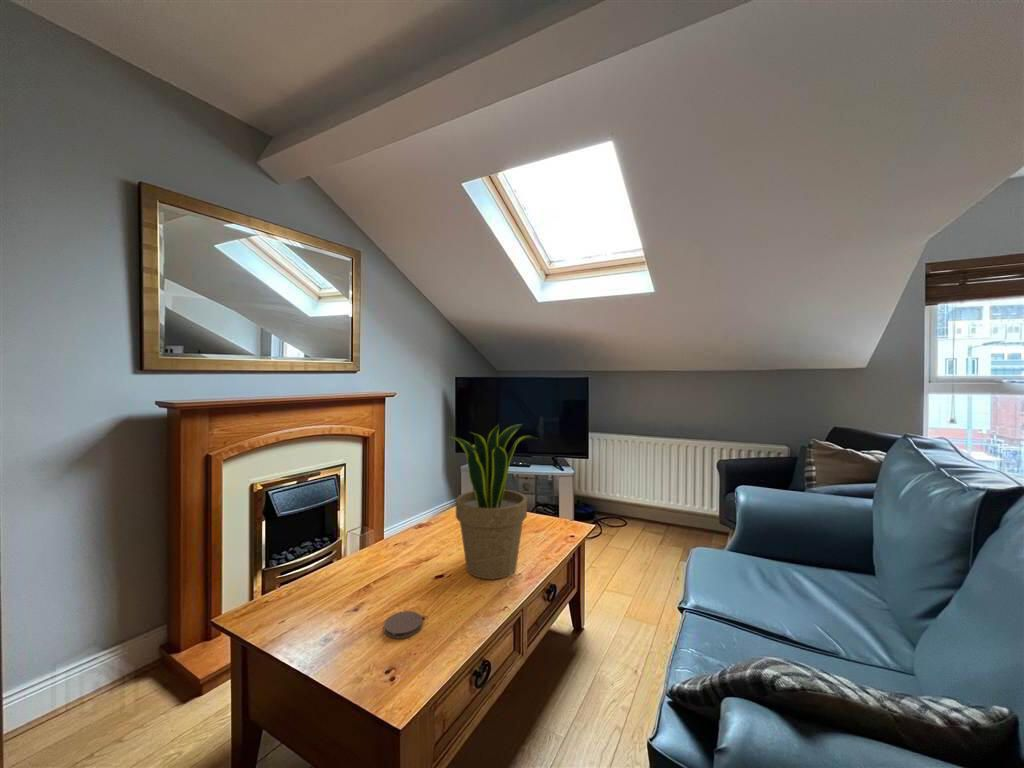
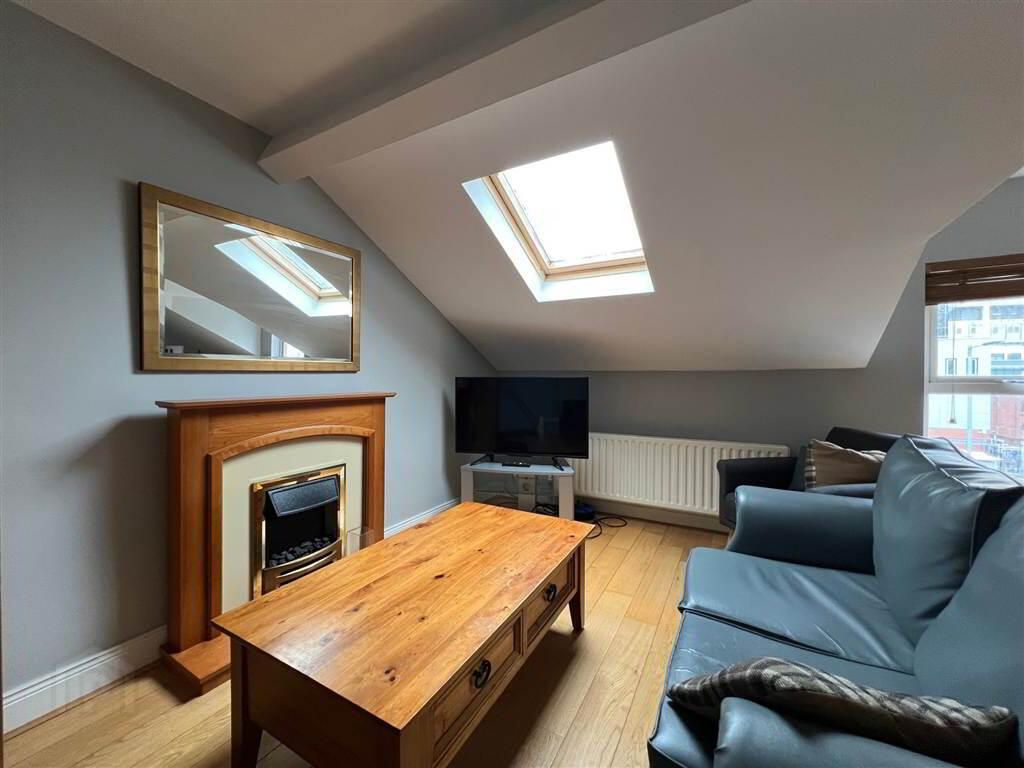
- coaster (403, 624)
- potted plant (492, 493)
